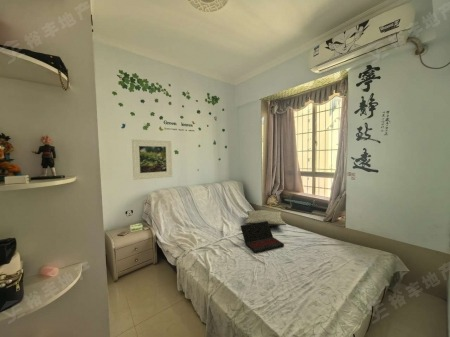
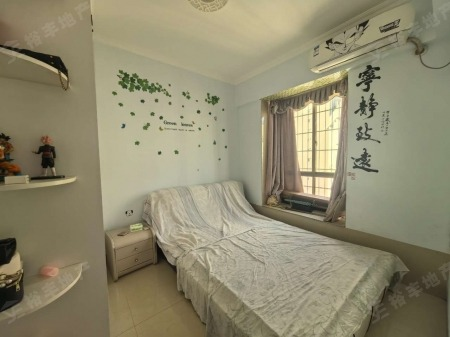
- laptop (261, 235)
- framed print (153, 159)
- pillow (264, 217)
